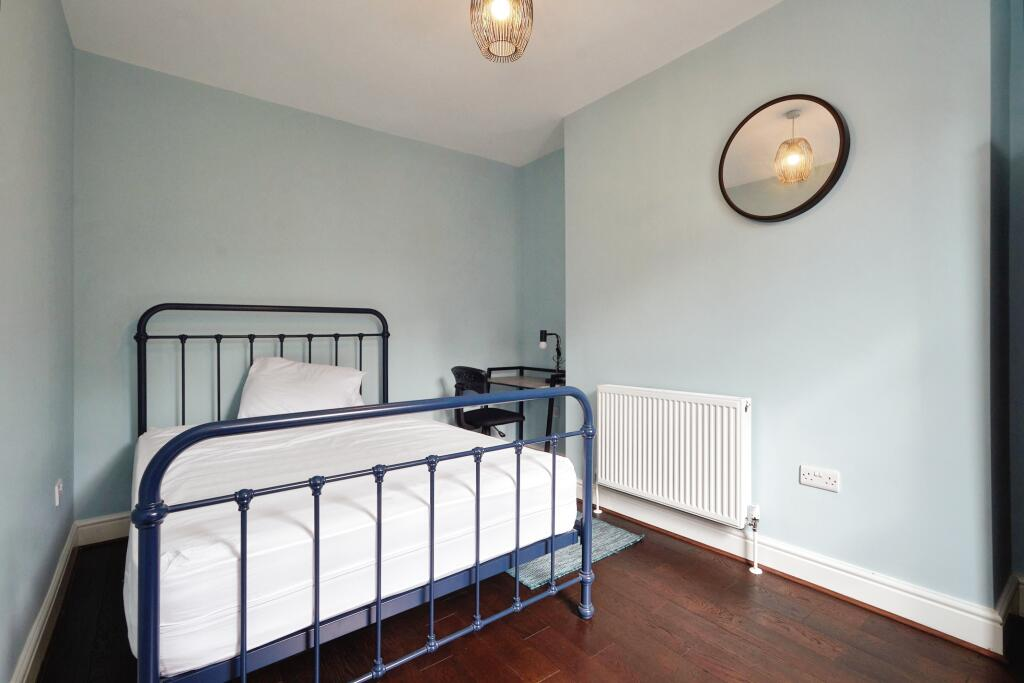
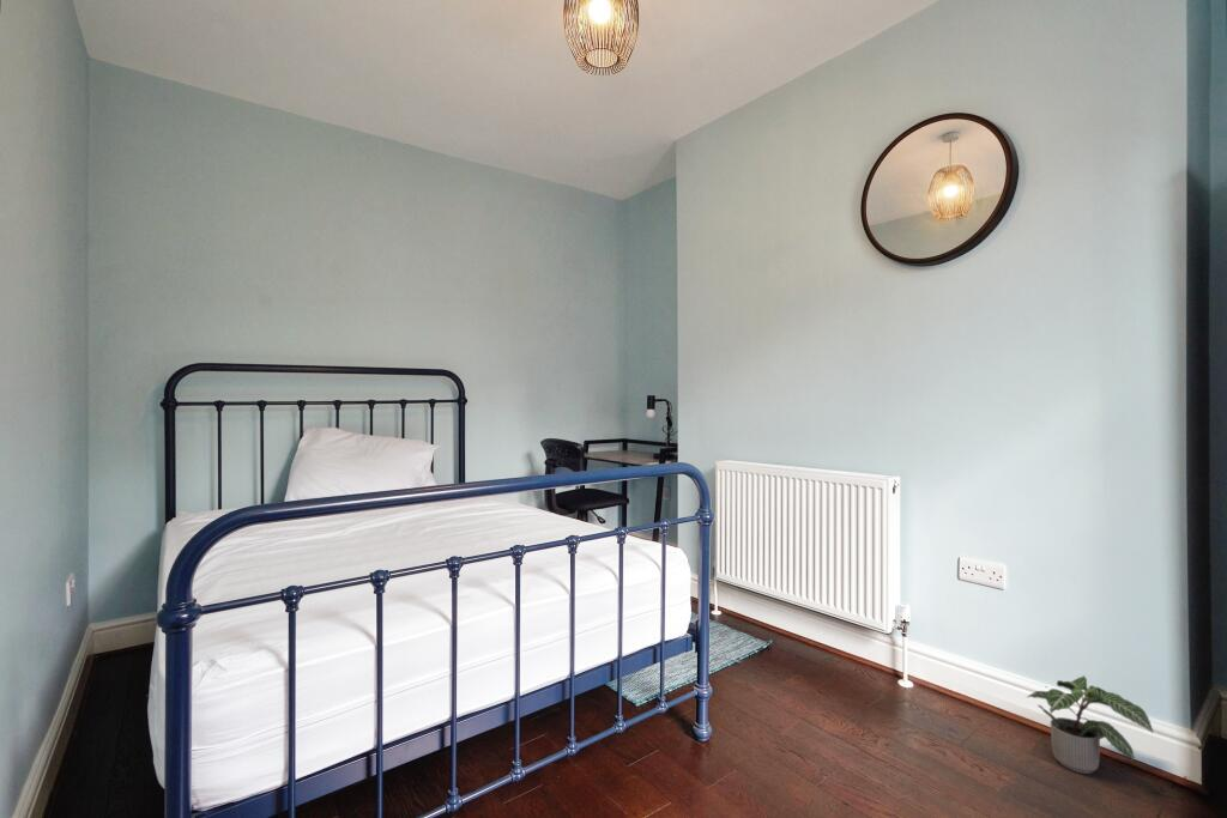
+ potted plant (1086, 725)
